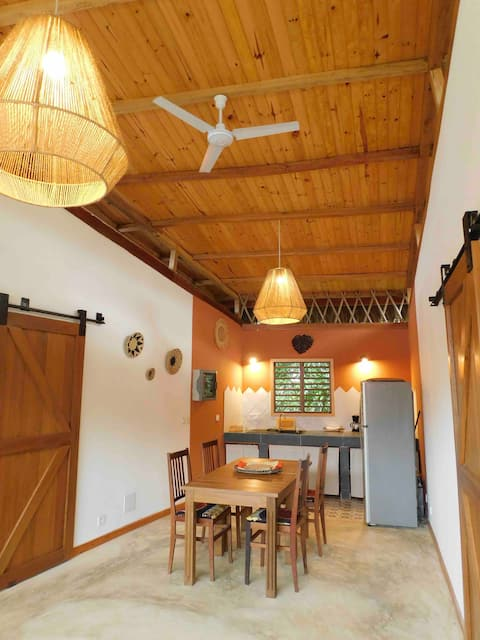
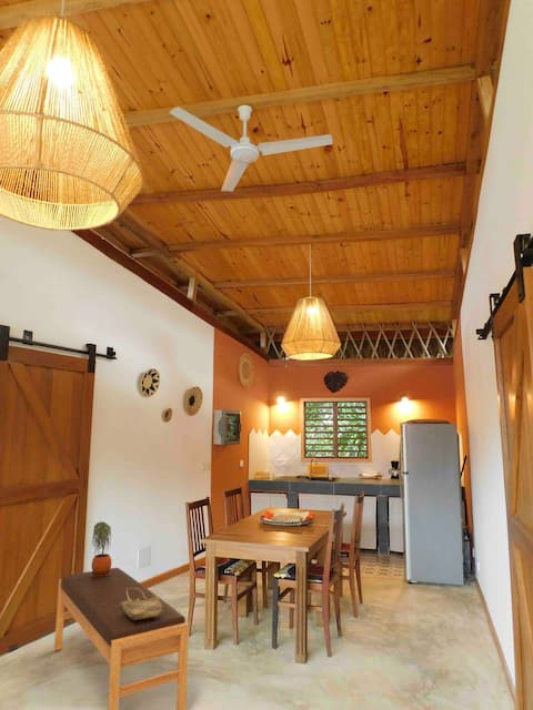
+ tote bag (139, 604)
+ bench (113, 635)
+ potted plant (101, 548)
